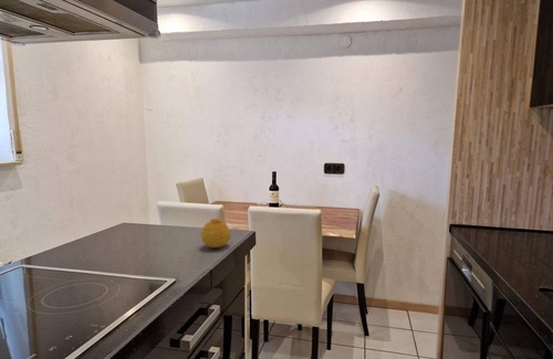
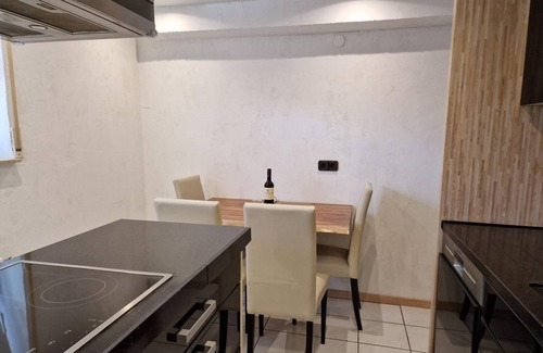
- fruit (216, 232)
